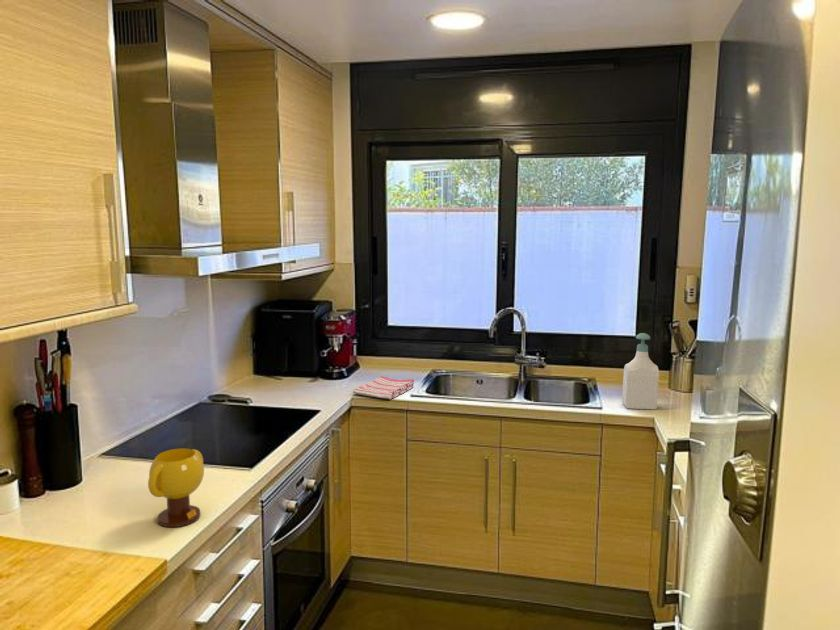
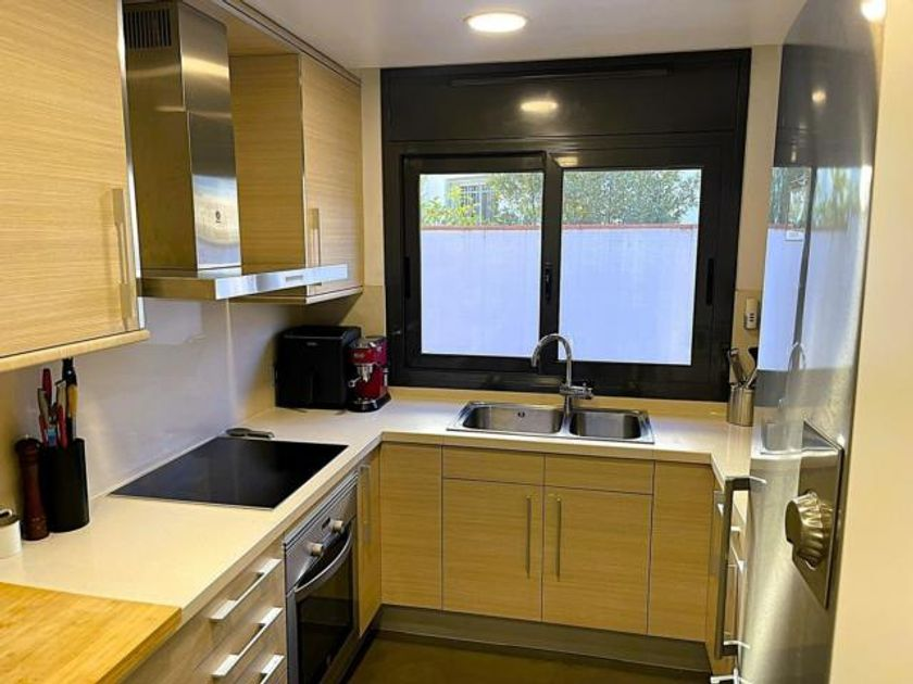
- dish towel (384, 386)
- mug (177, 486)
- soap bottle (640, 369)
